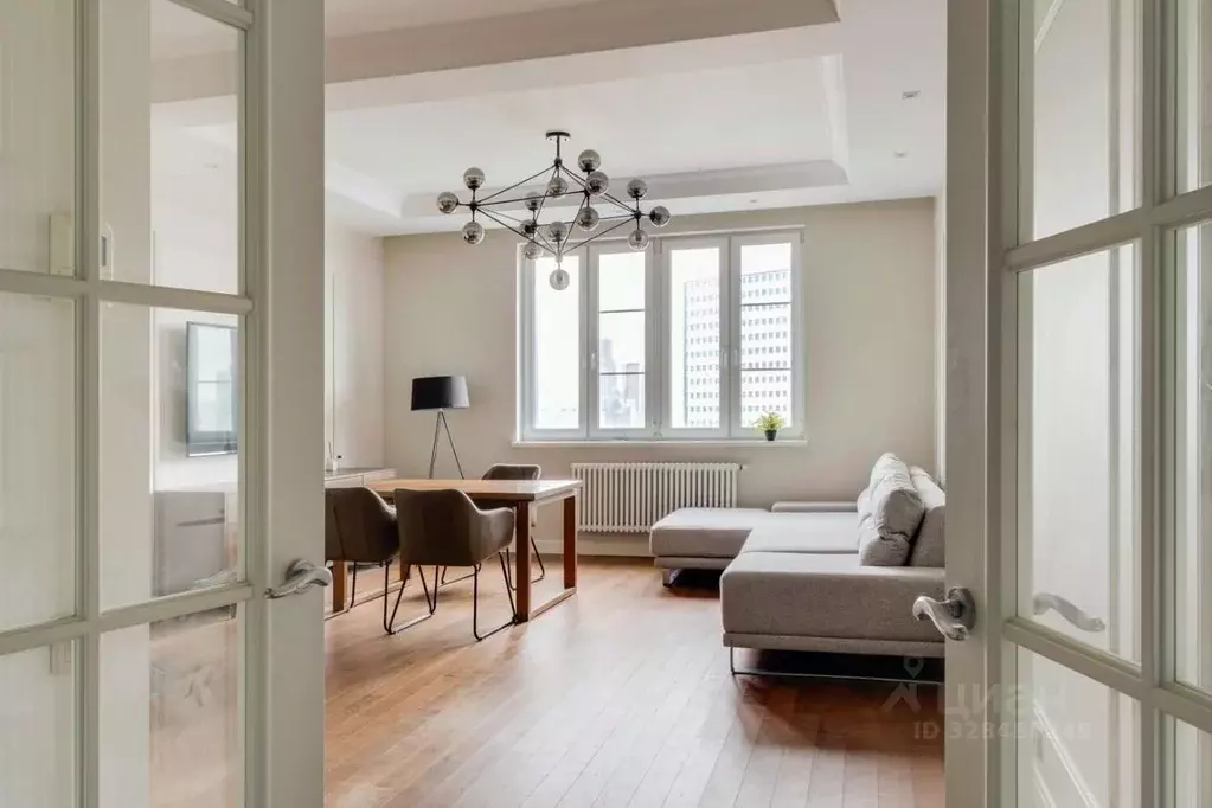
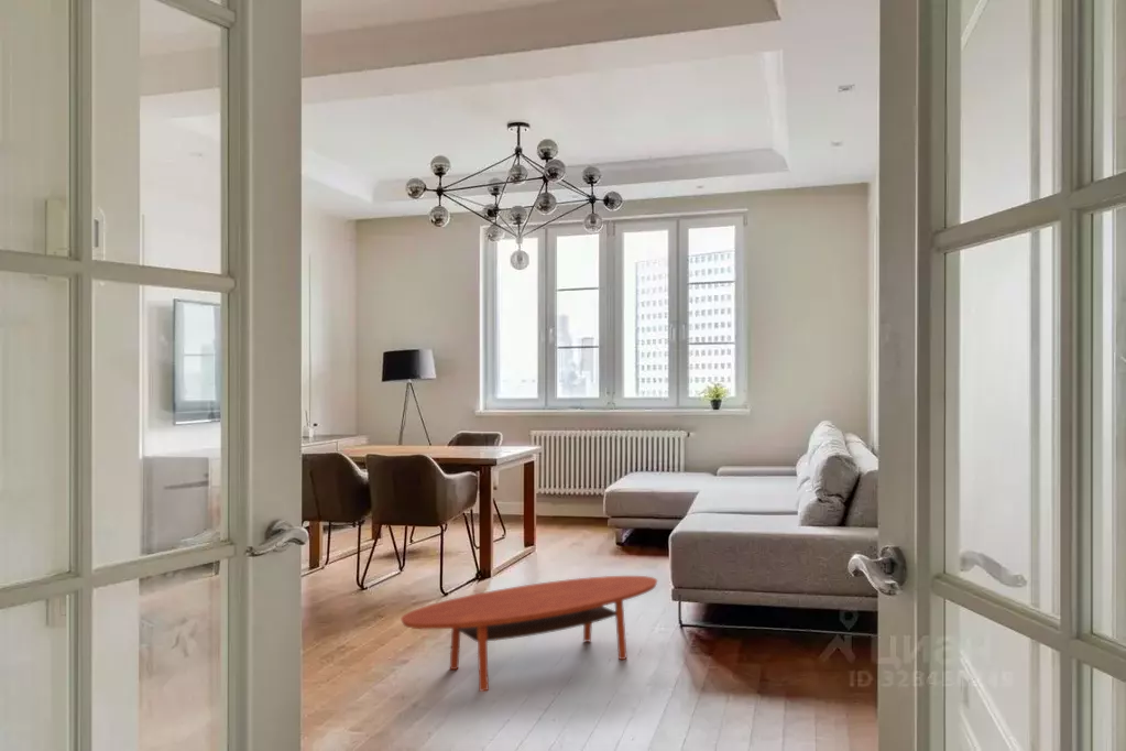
+ coffee table (539, 630)
